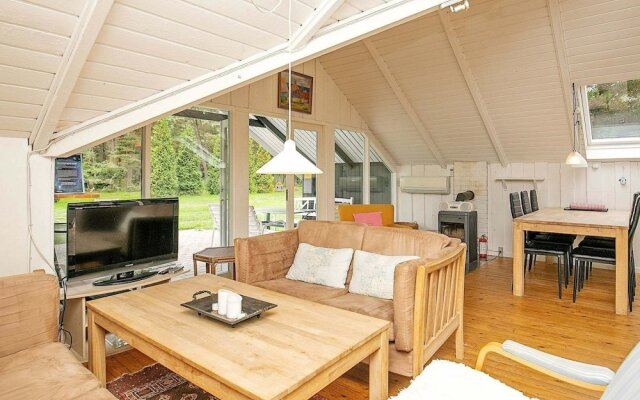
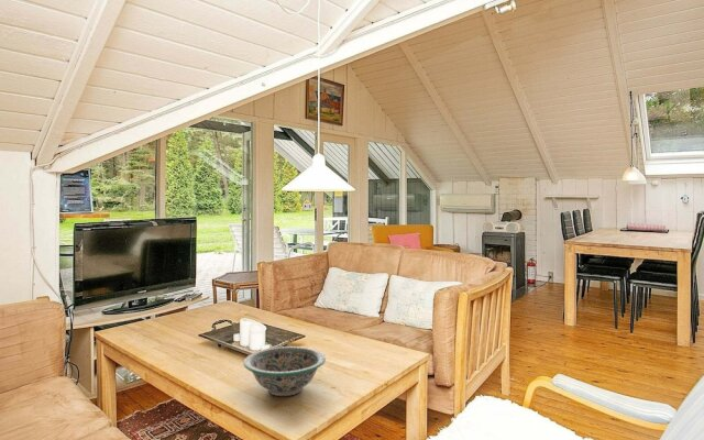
+ decorative bowl (285, 373)
